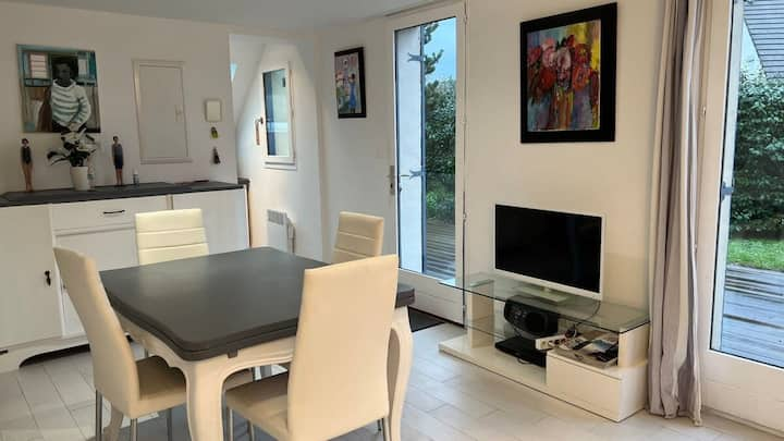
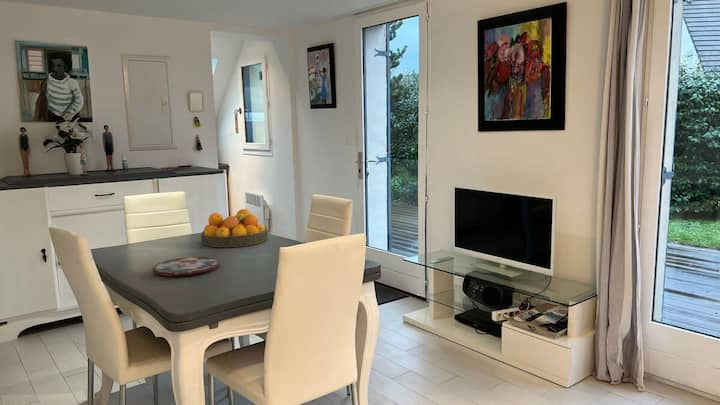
+ fruit bowl (234, 226)
+ plate (186, 266)
